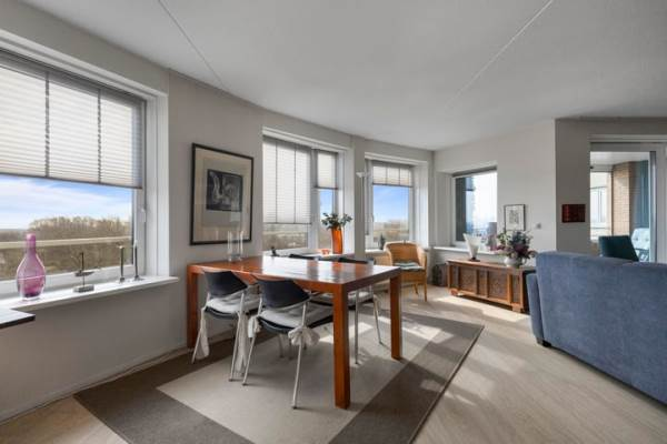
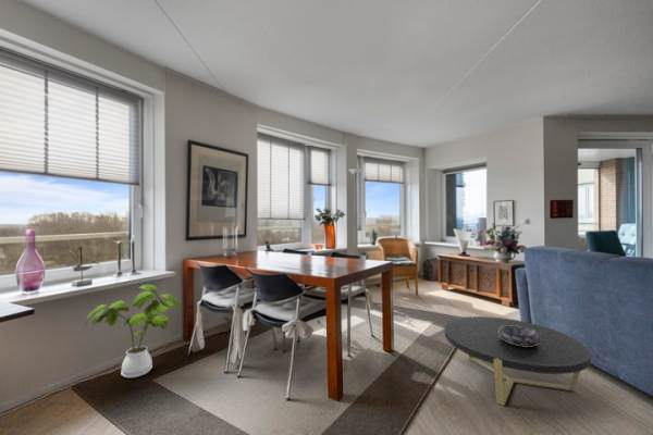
+ decorative bowl (518, 335)
+ house plant (147, 328)
+ coffee table (509, 358)
